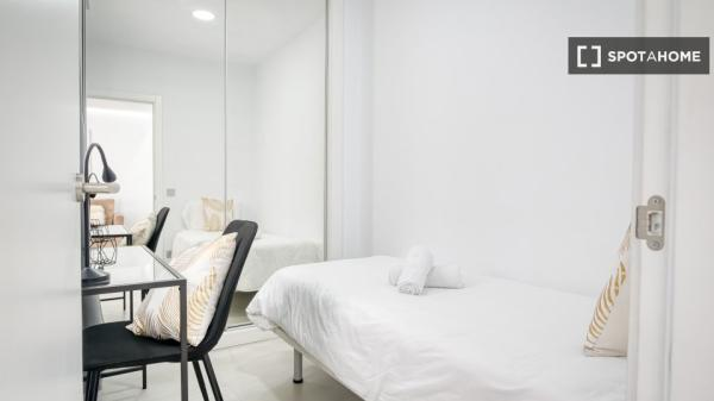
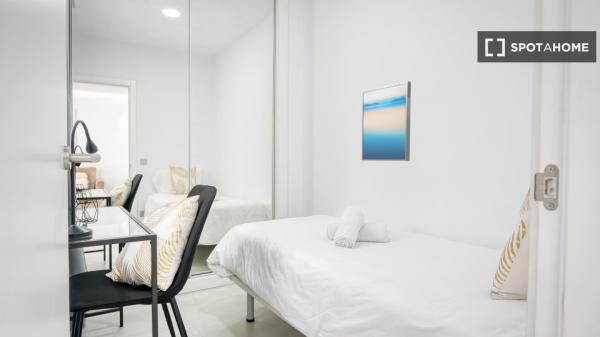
+ wall art (384, 124)
